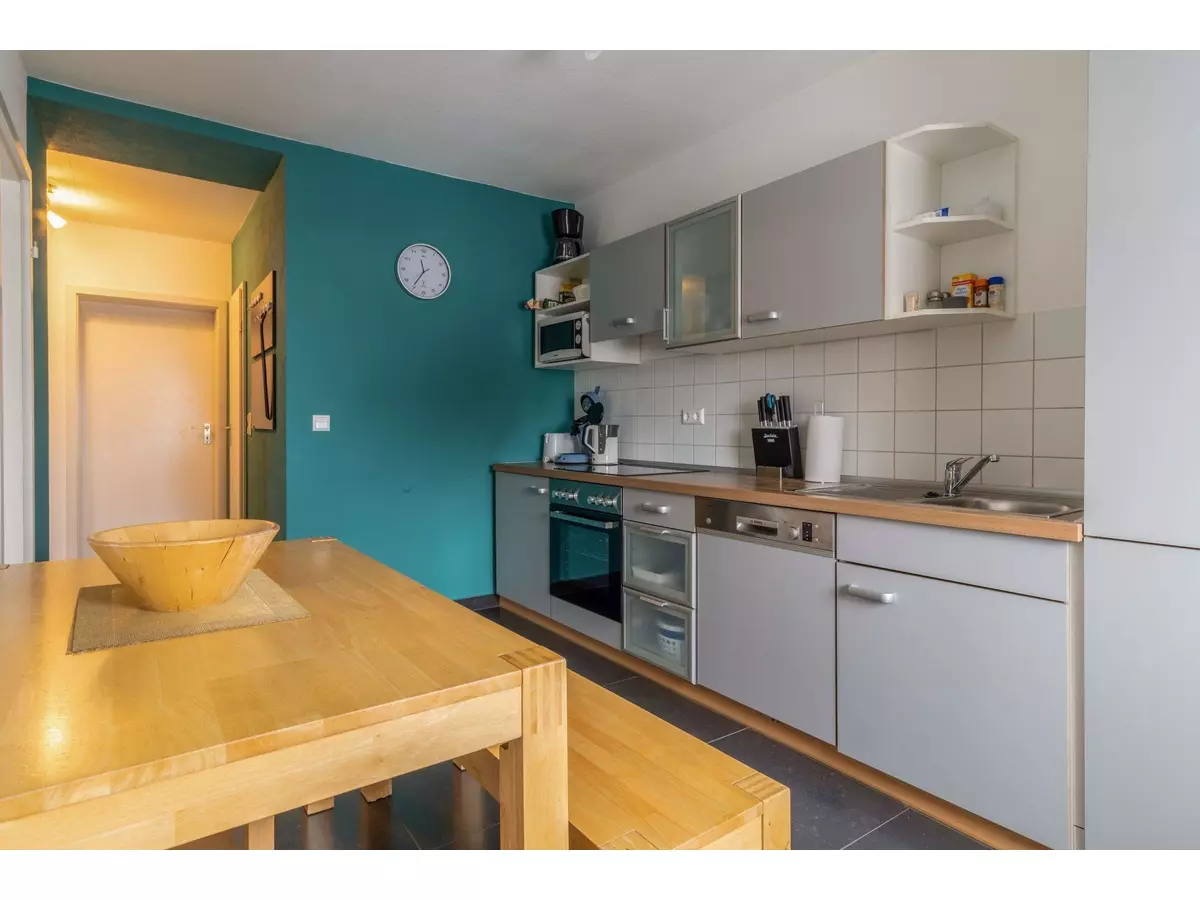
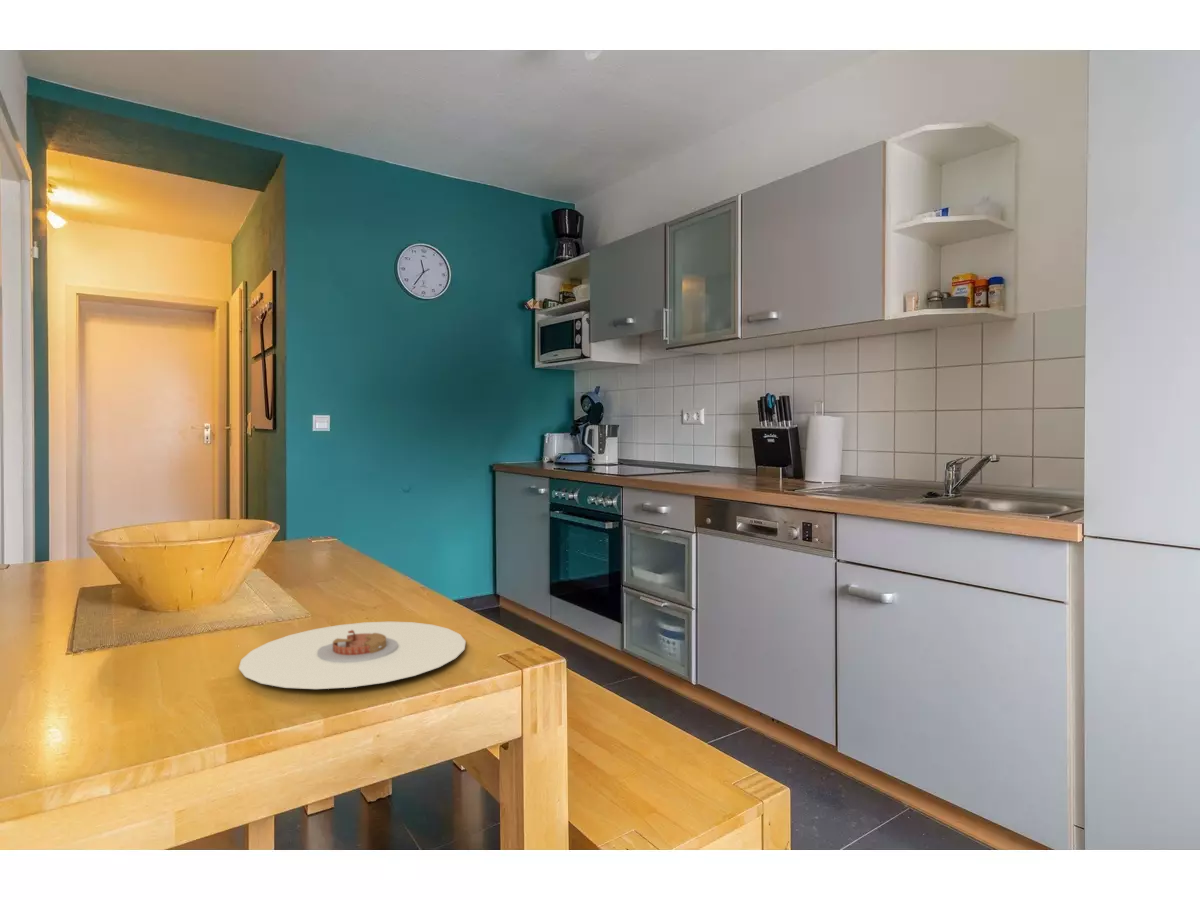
+ plate (358, 643)
